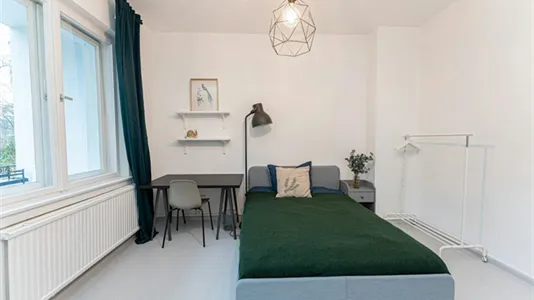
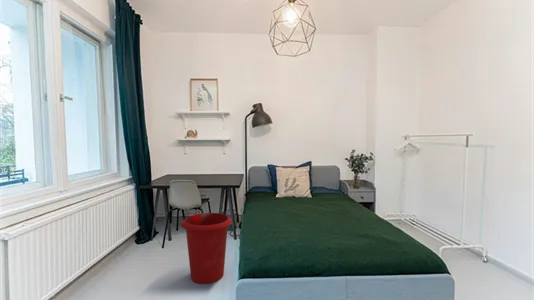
+ waste bin (207, 247)
